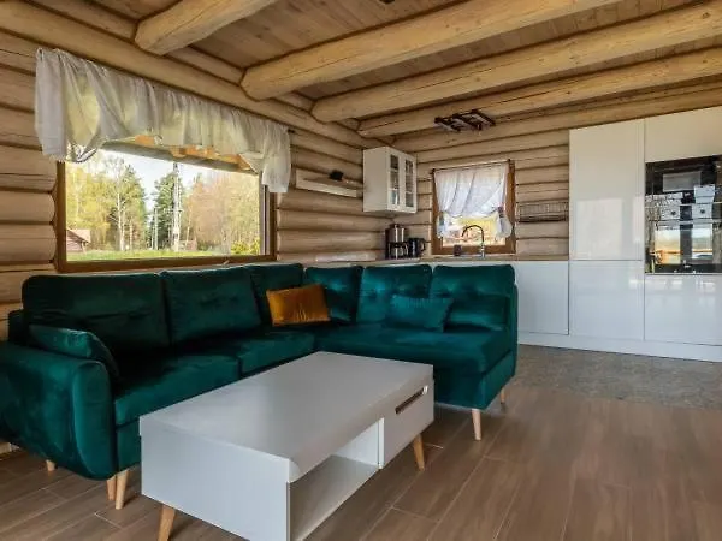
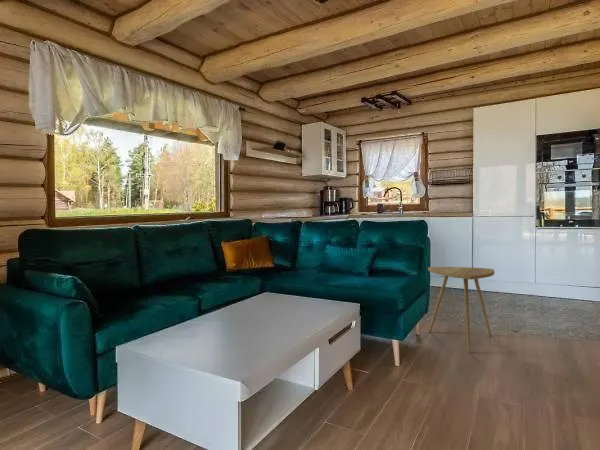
+ side table (465, 306)
